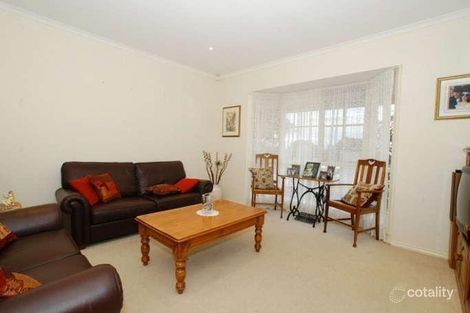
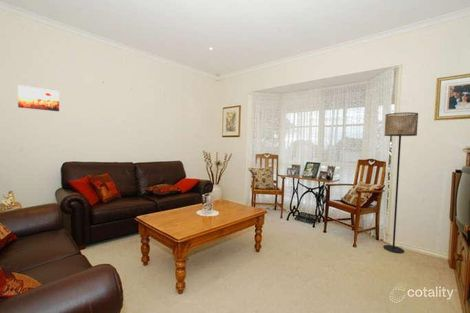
+ wall art (39, 98)
+ floor lamp (397, 182)
